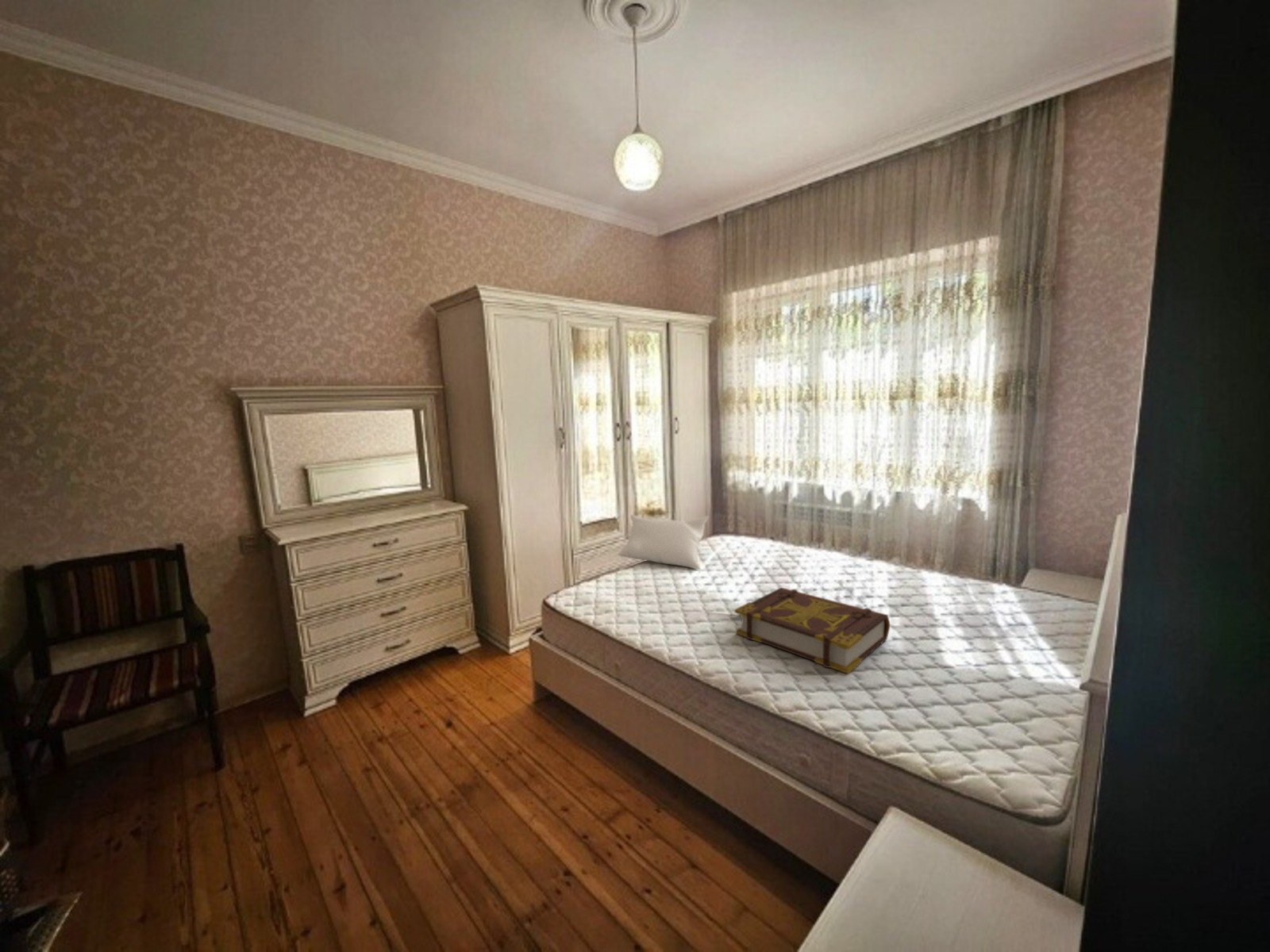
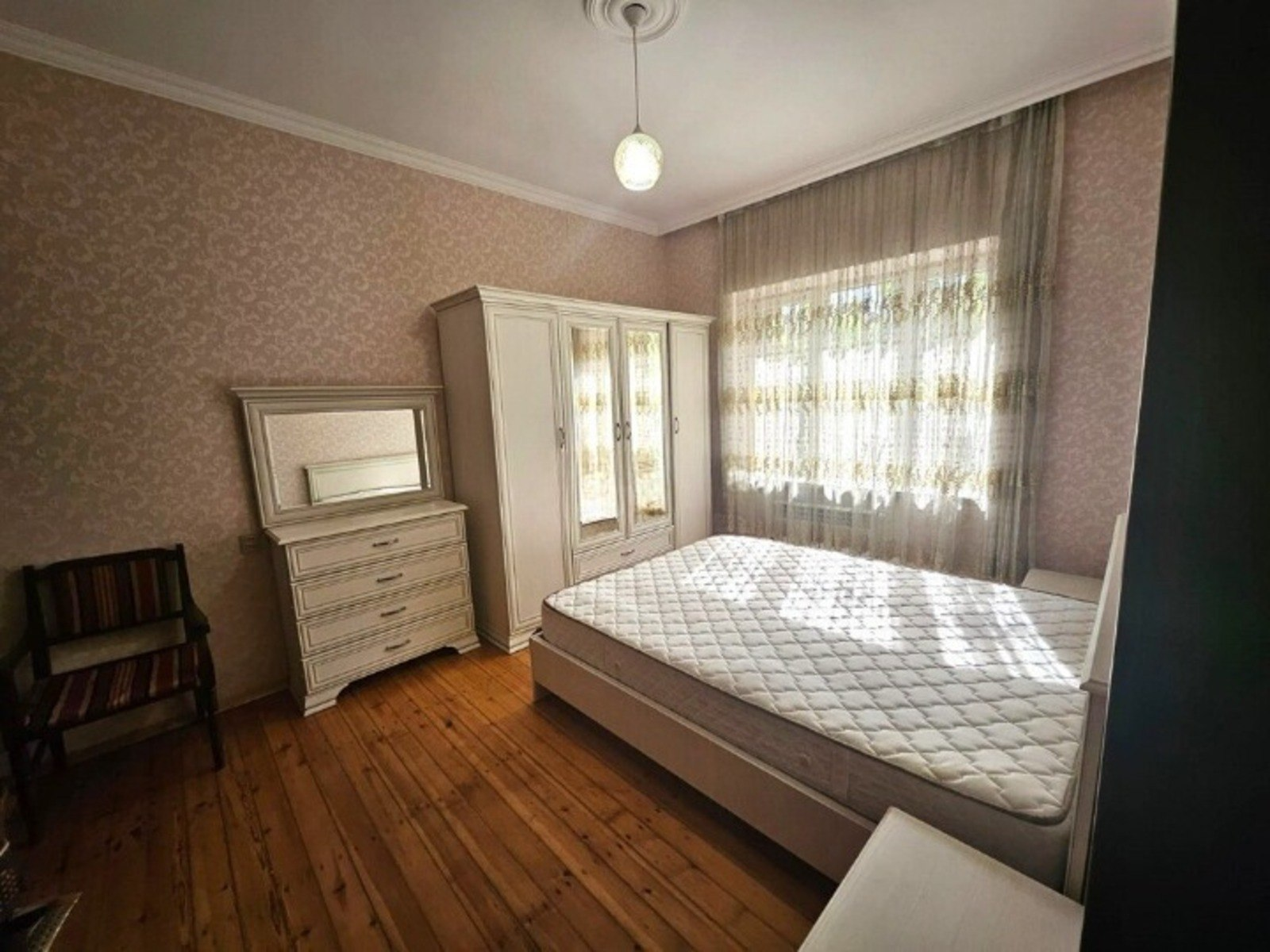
- book (810, 622)
- cushion (663, 539)
